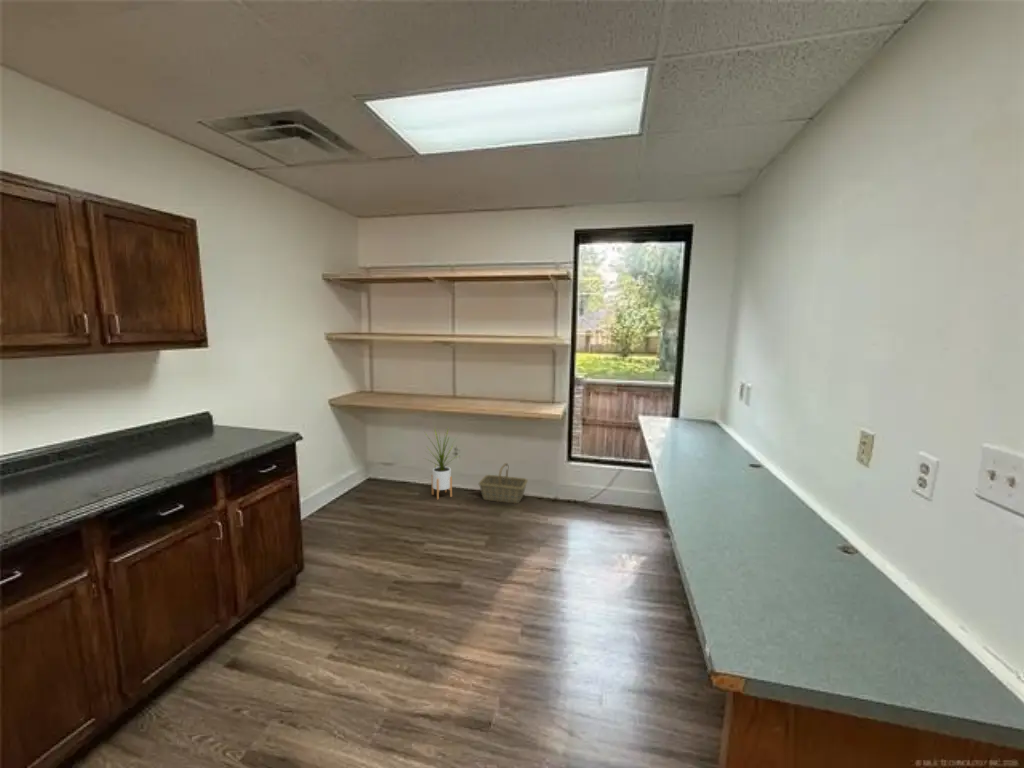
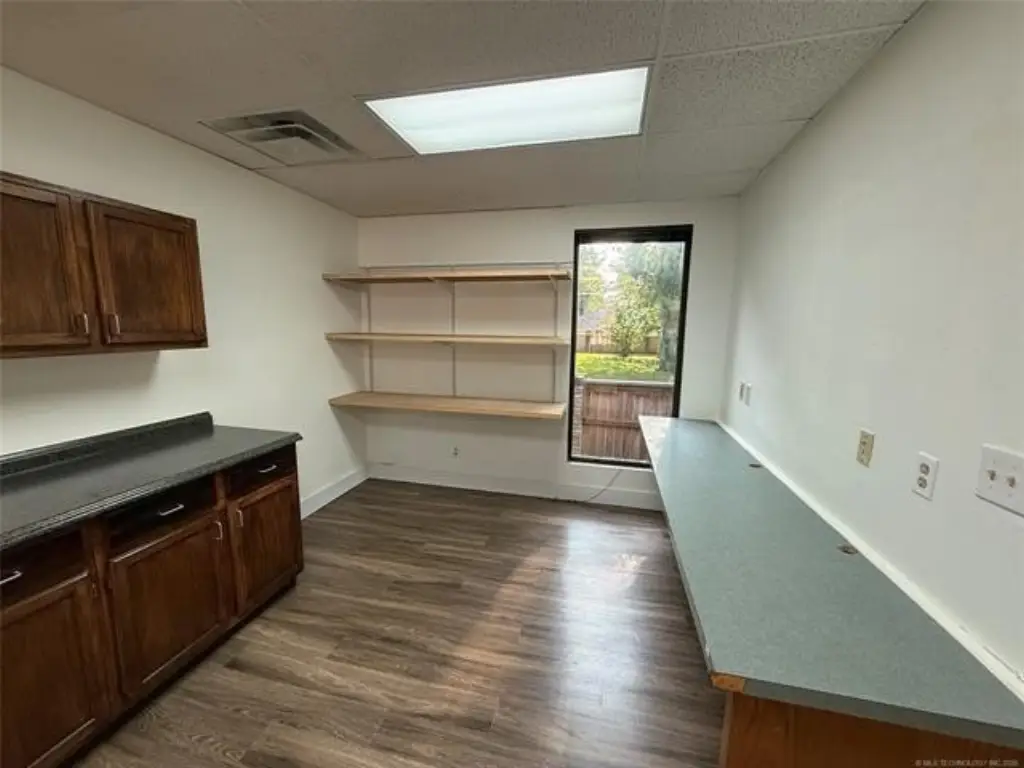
- house plant (442, 460)
- basket (503, 481)
